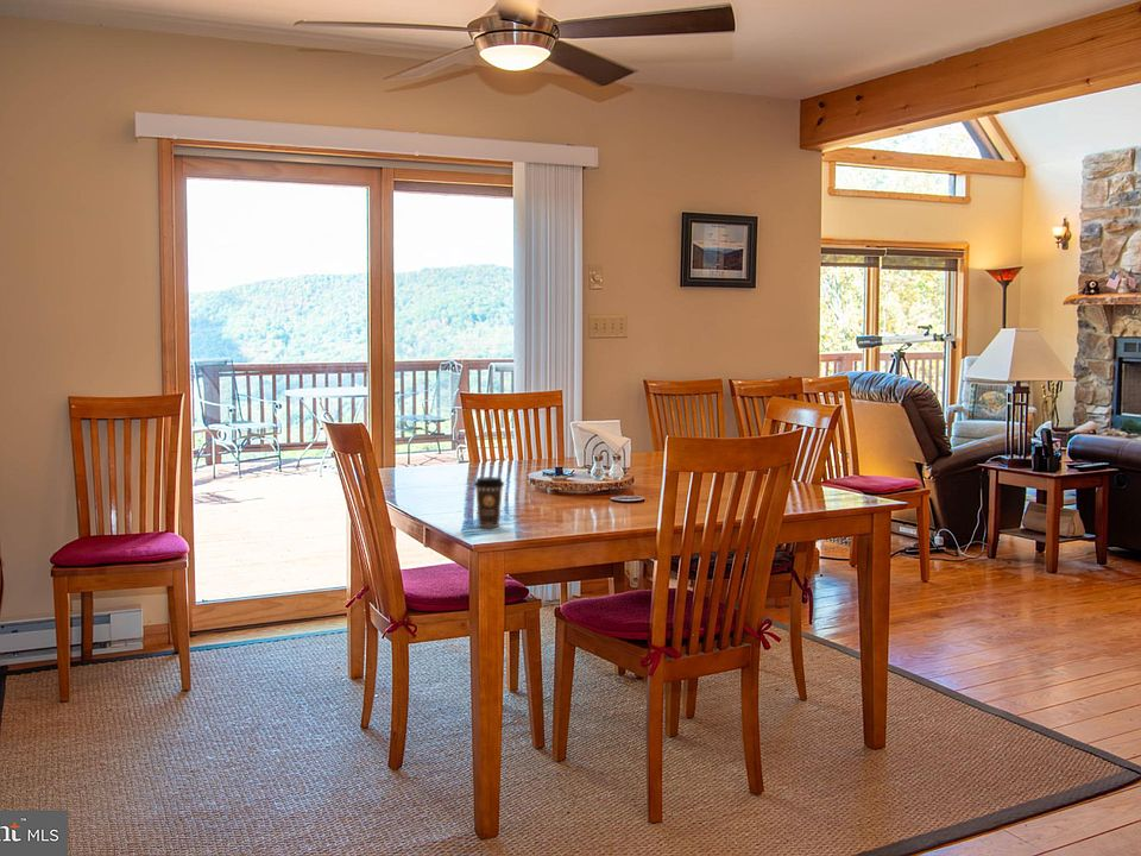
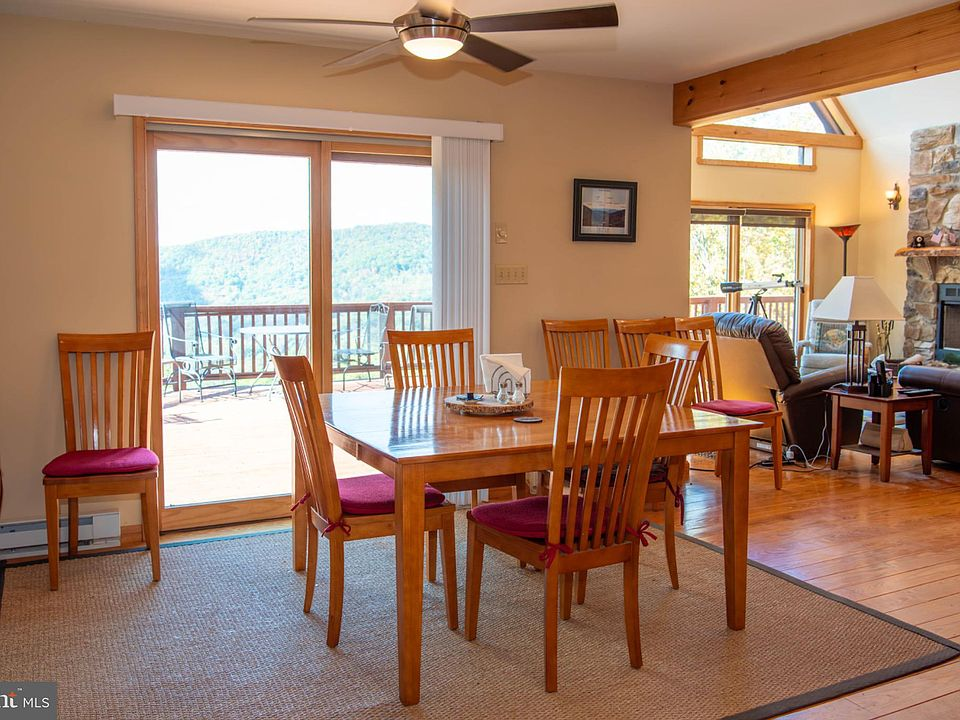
- coffee cup (488, 502)
